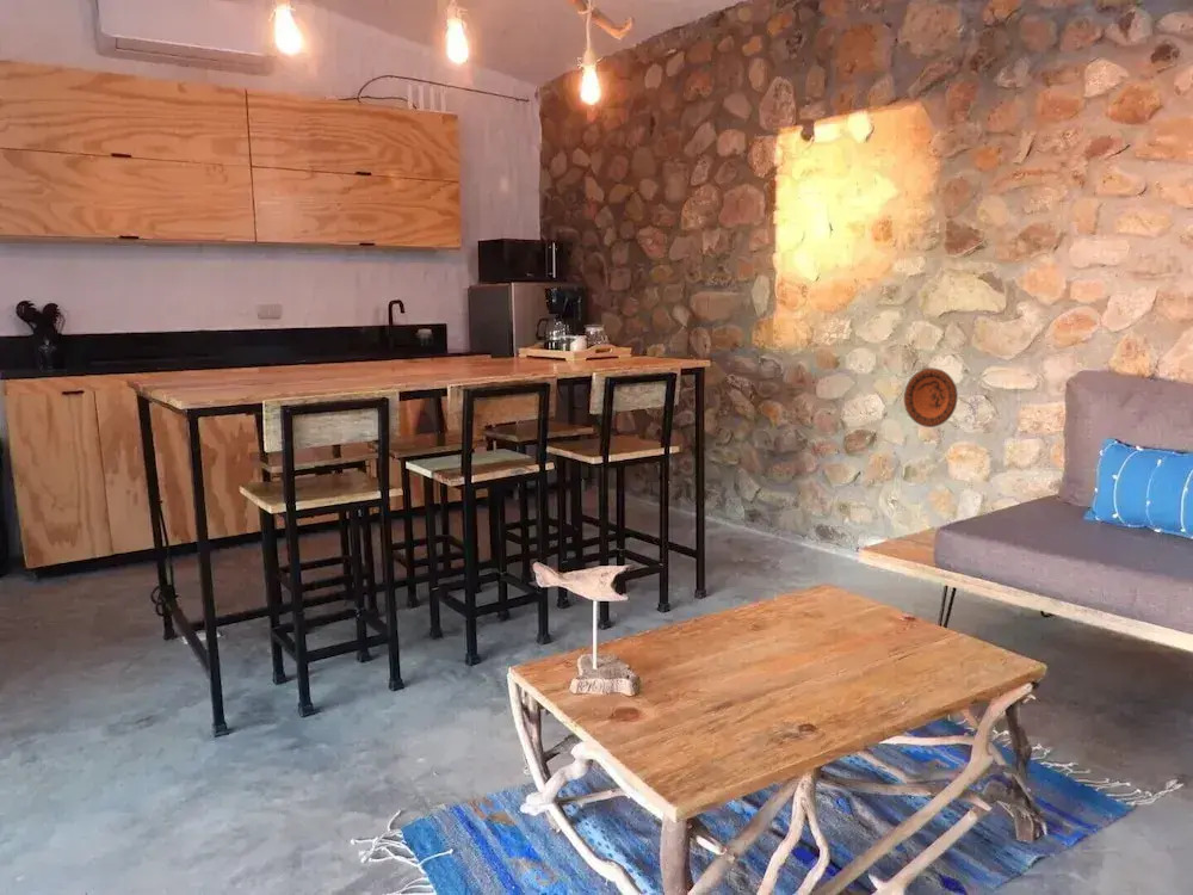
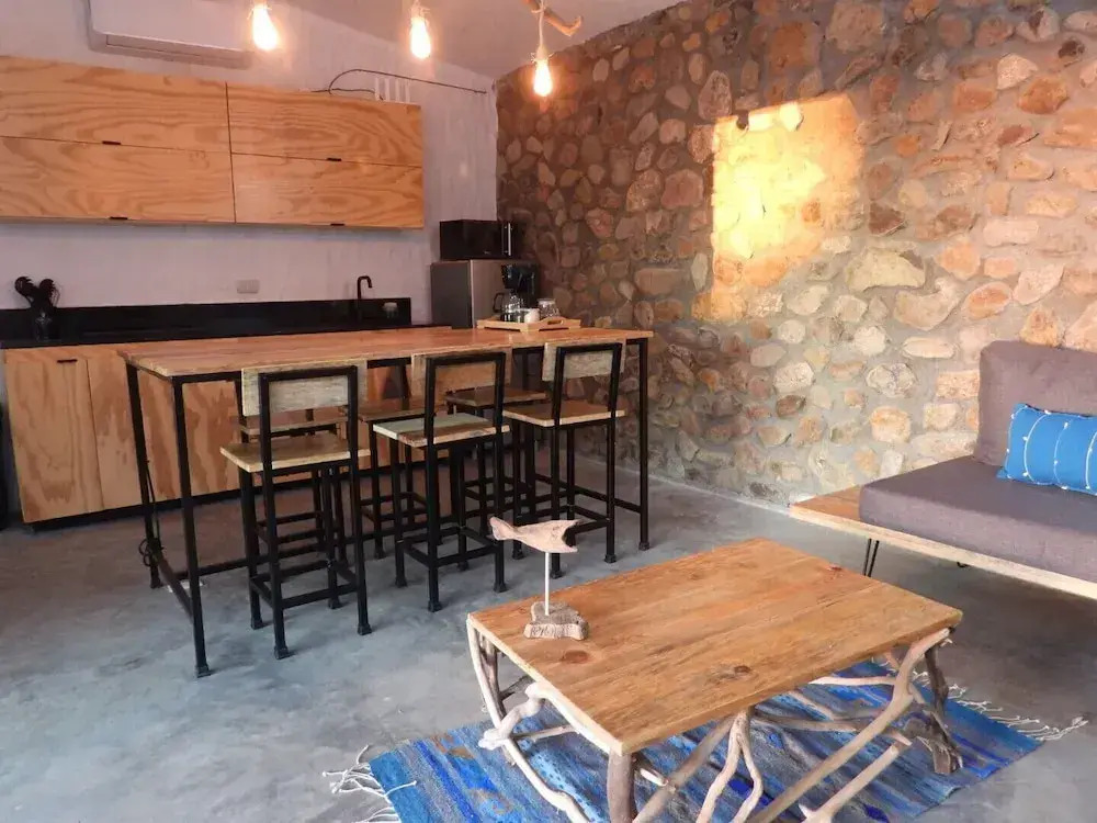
- decorative plate (931, 397)
